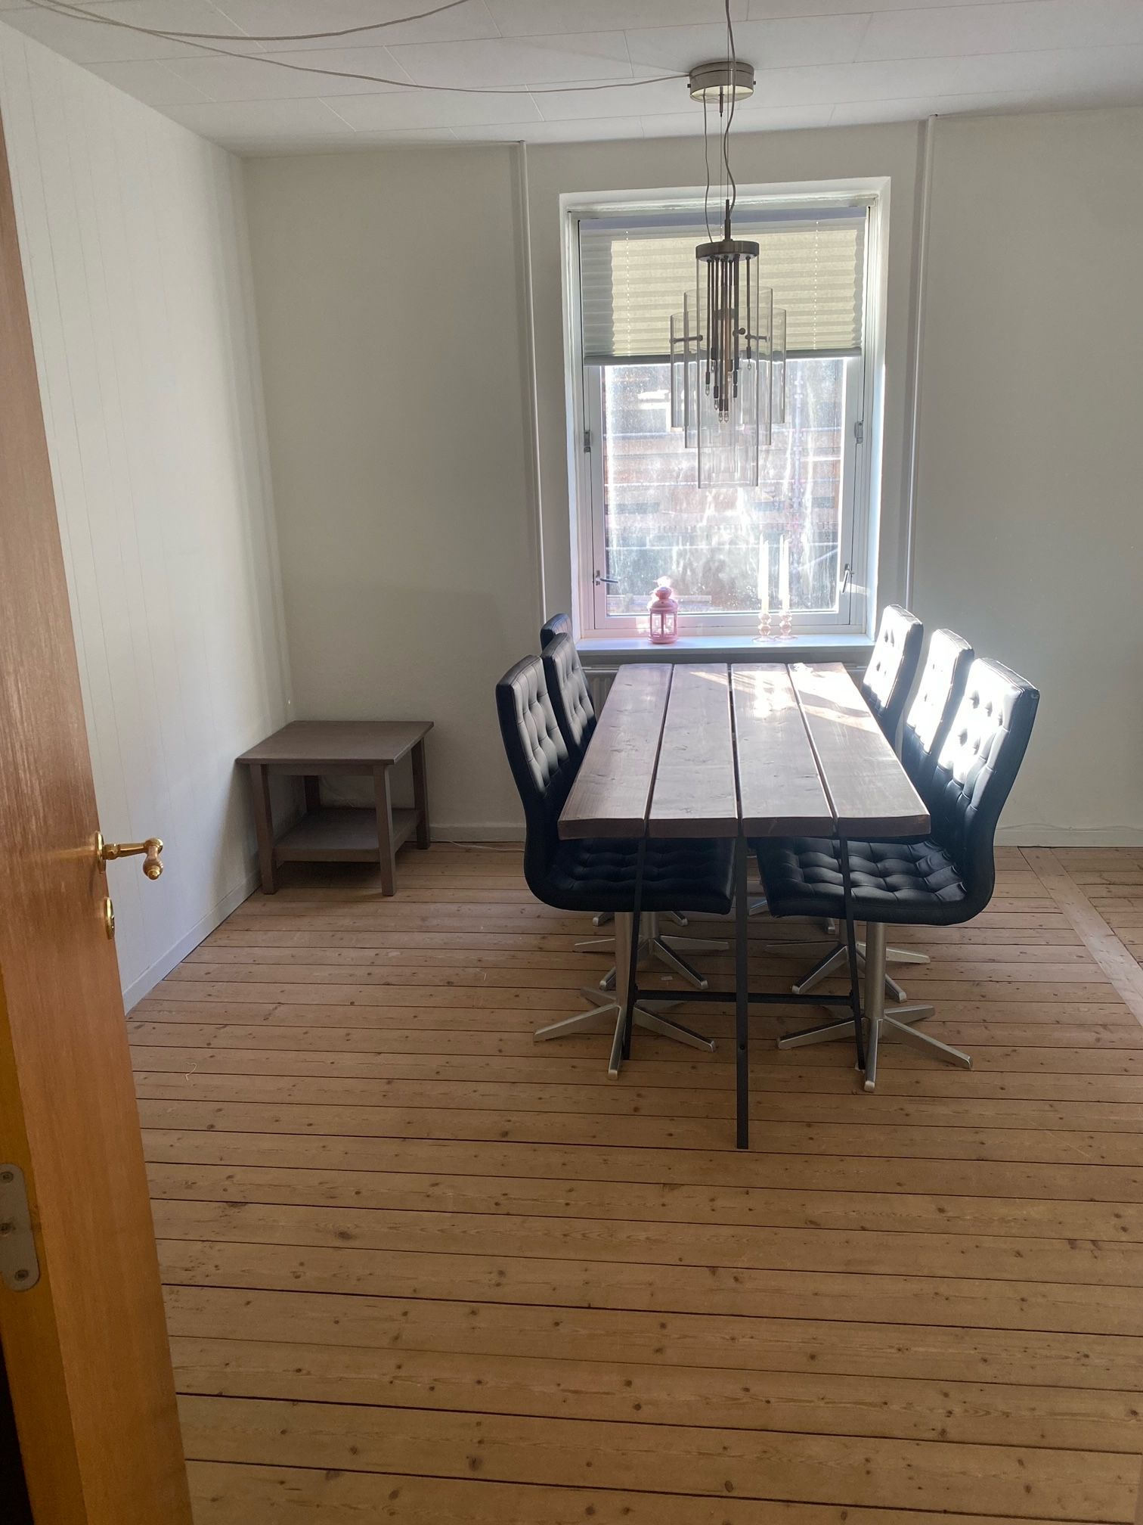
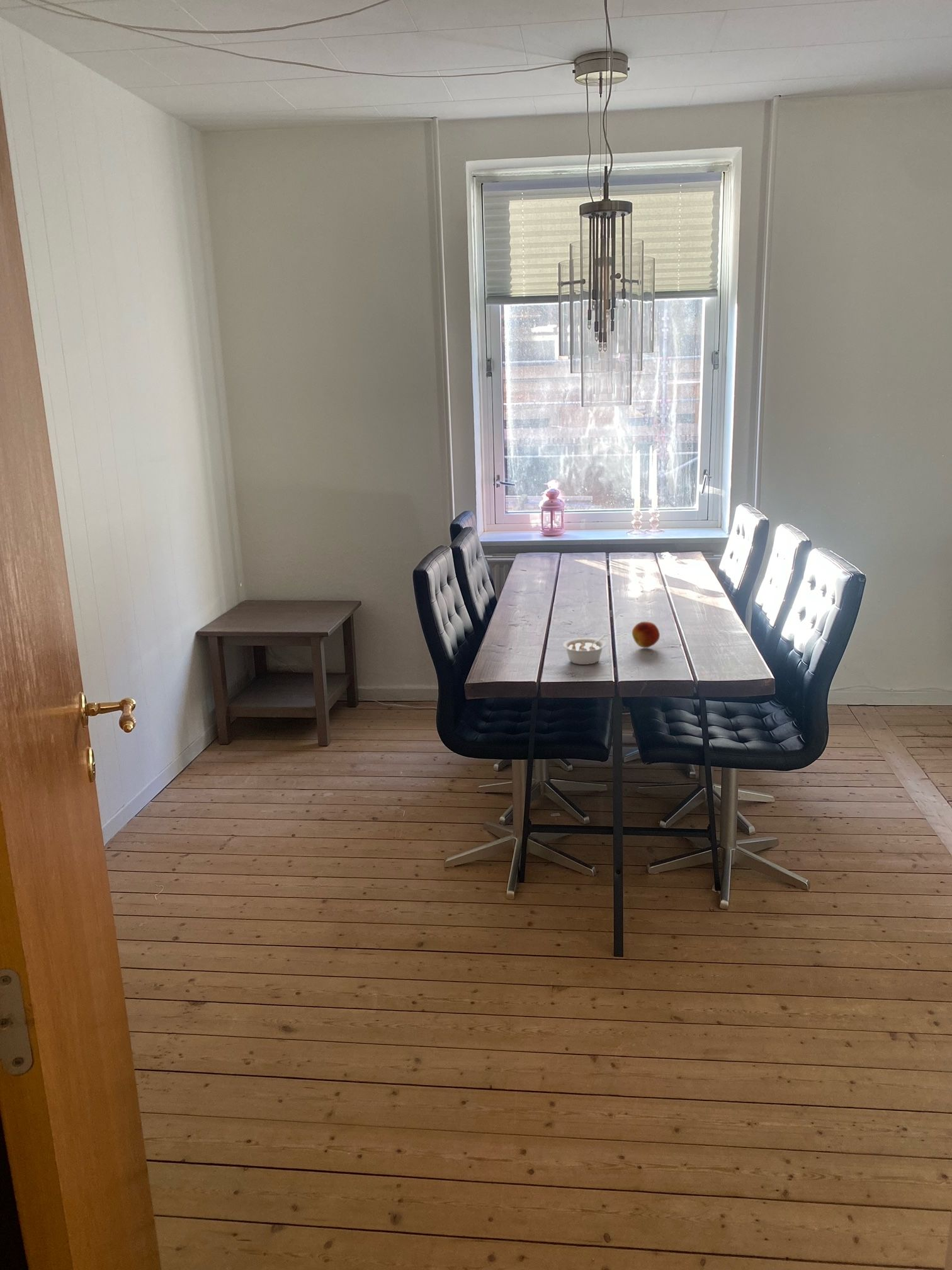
+ legume (584, 649)
+ fruit (645, 634)
